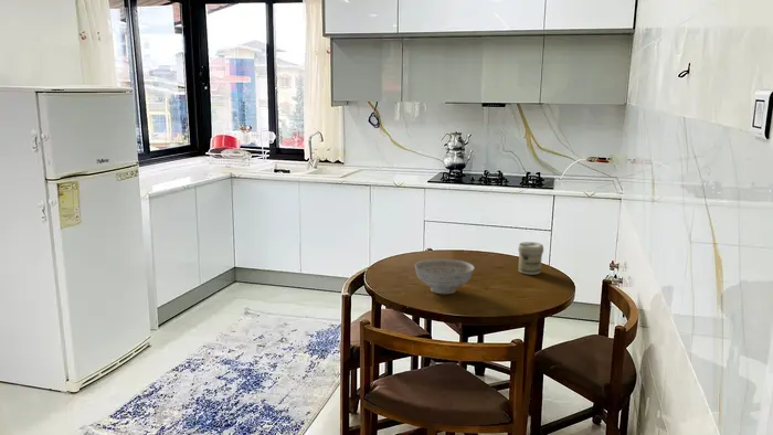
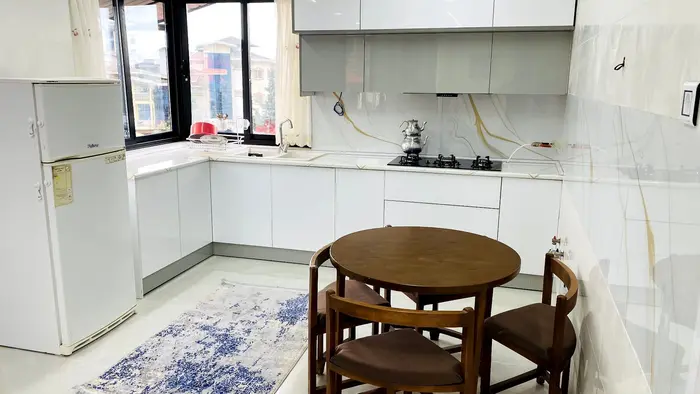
- jar (530, 257)
- decorative bowl (443, 277)
